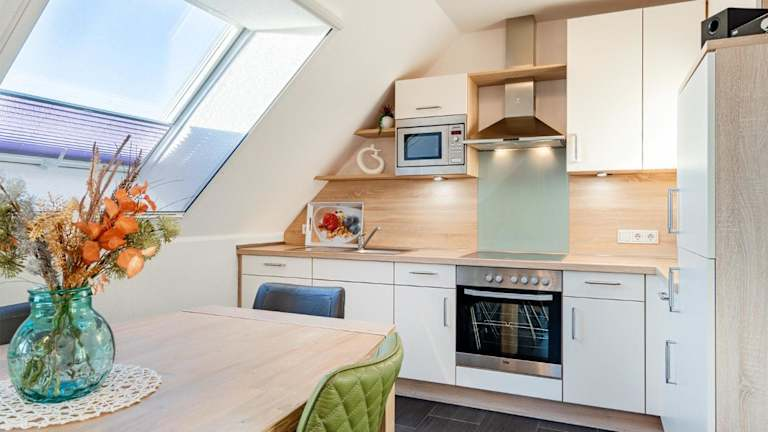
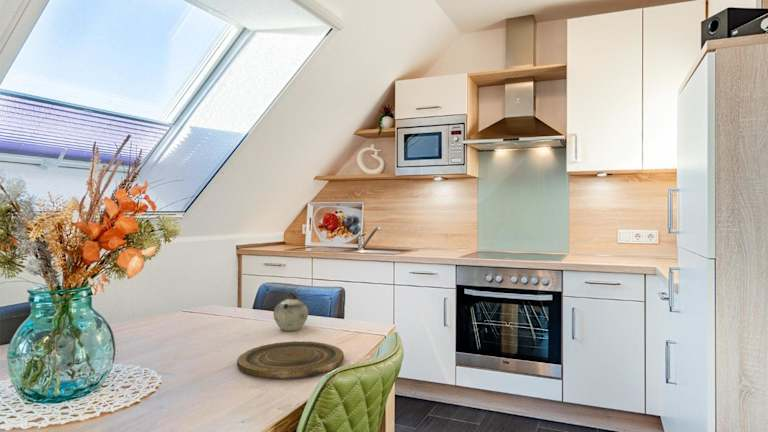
+ teapot (290, 311)
+ plate (291, 358)
